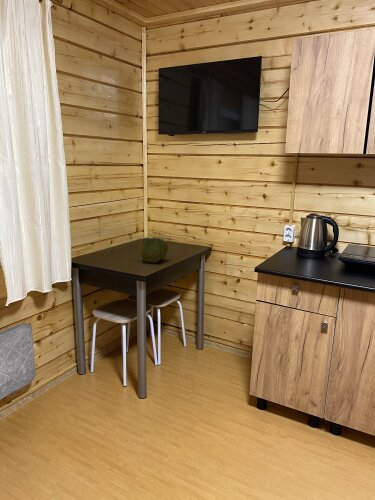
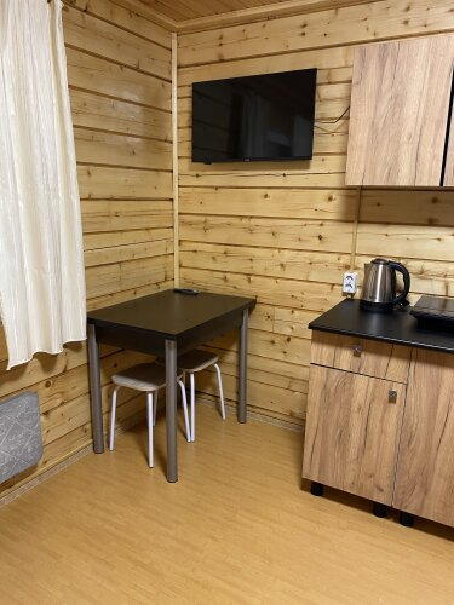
- cabbage (153, 249)
